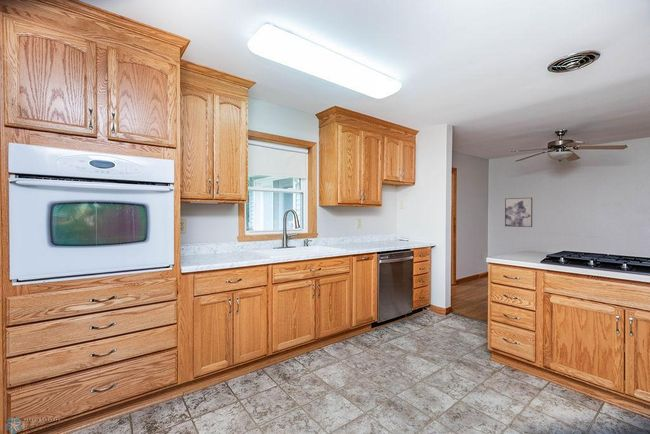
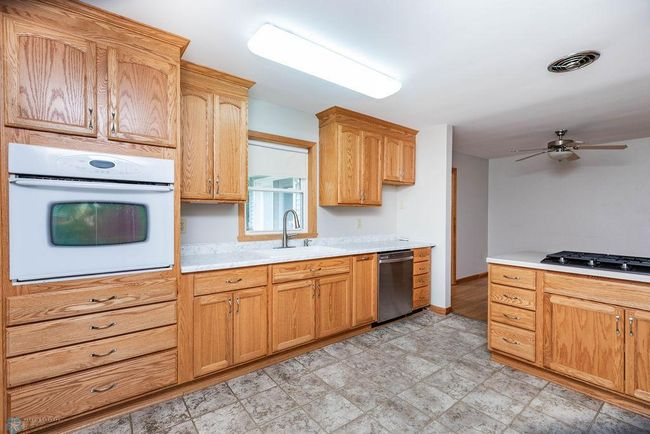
- wall art (518, 212)
